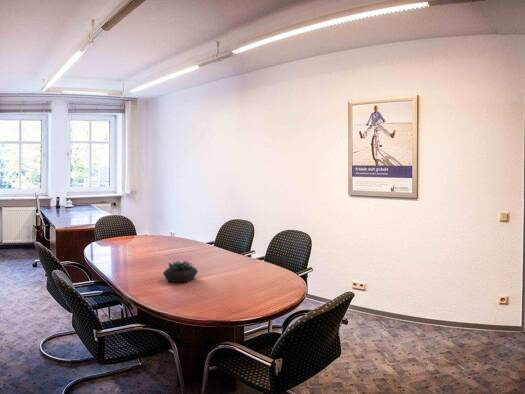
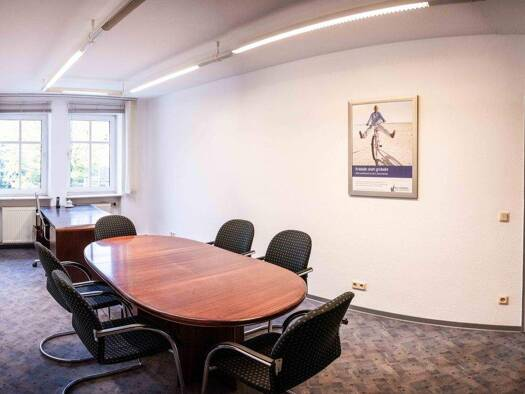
- succulent plant (180, 270)
